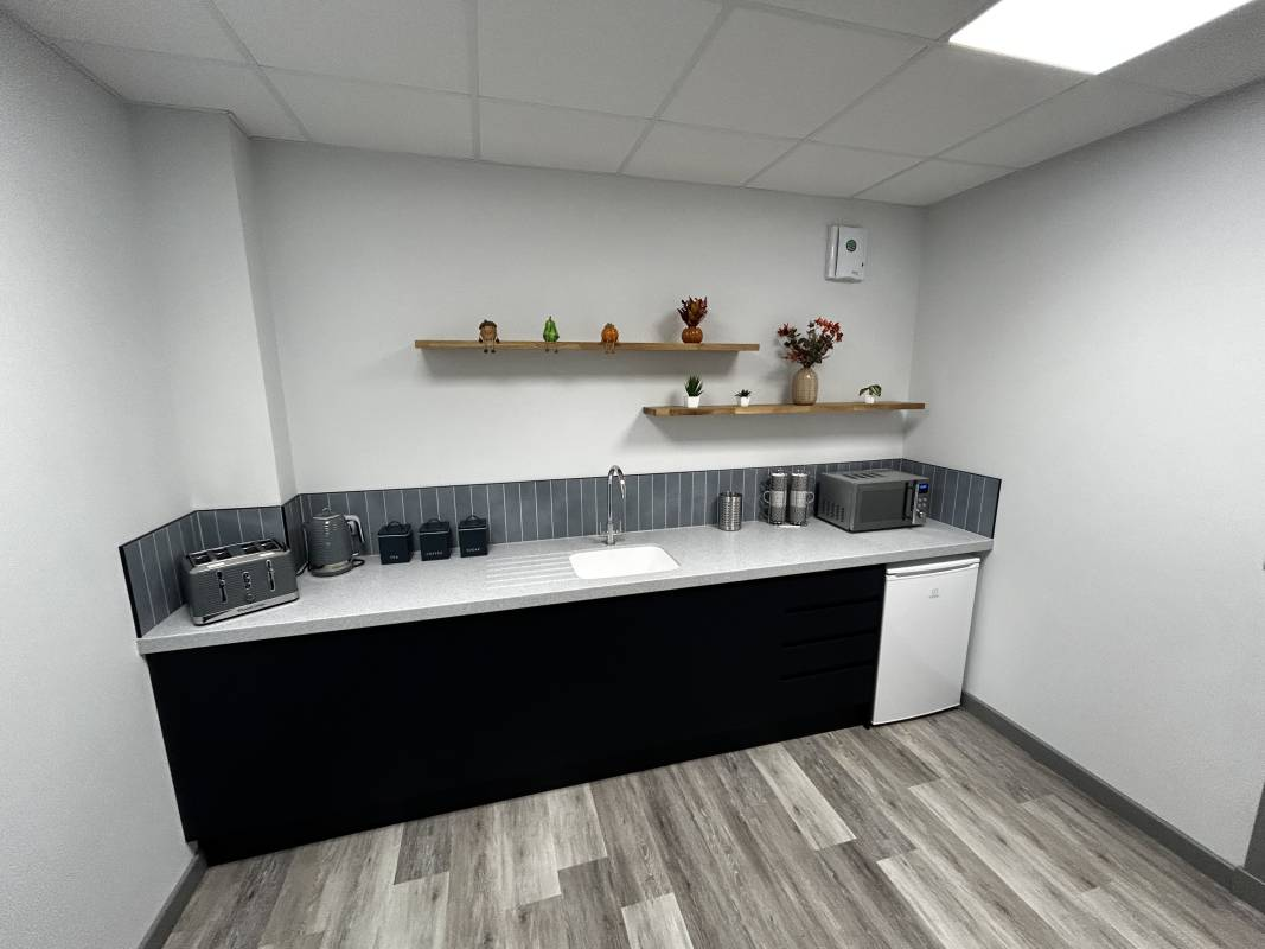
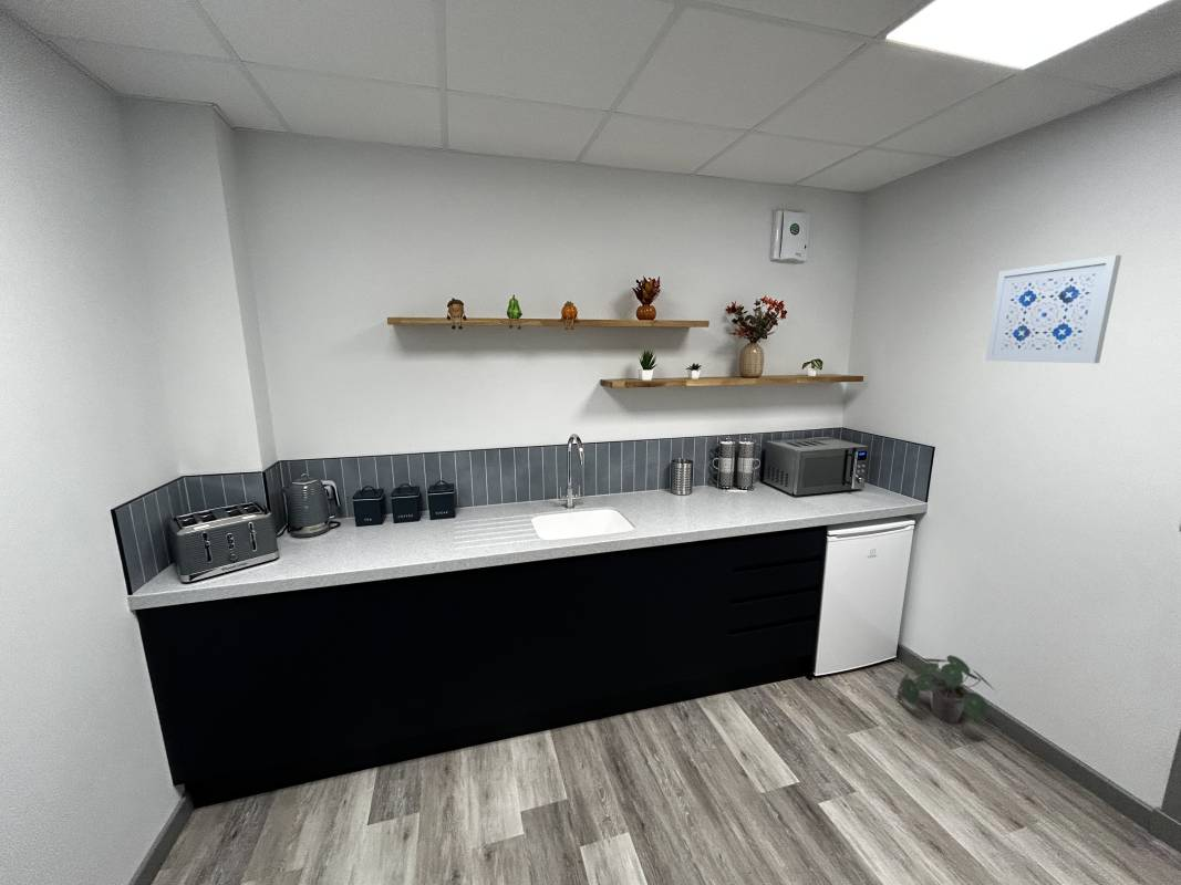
+ potted plant (945, 685)
+ wall art (1045, 313)
